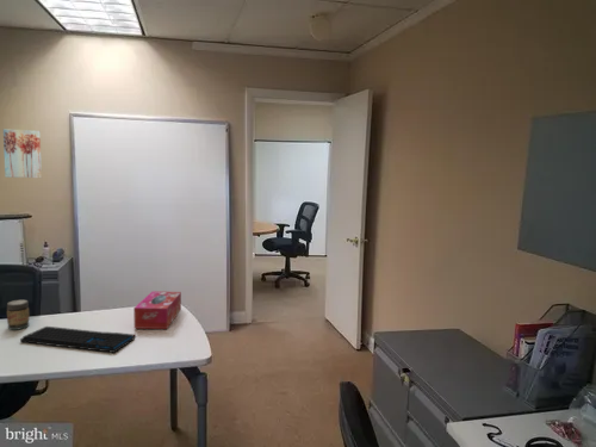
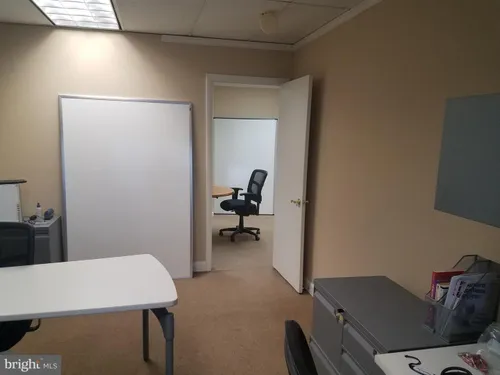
- wall art (23, 154)
- keyboard (80, 336)
- tissue box (159, 309)
- jar (18, 313)
